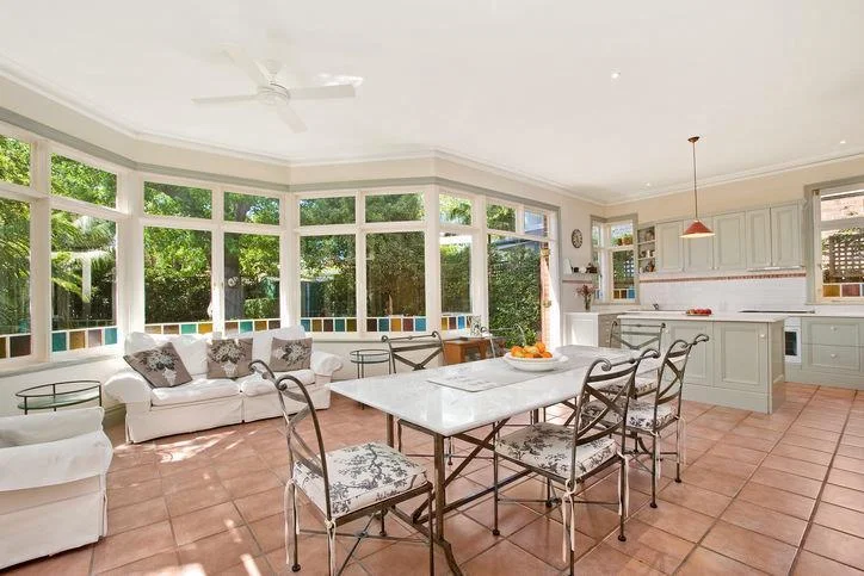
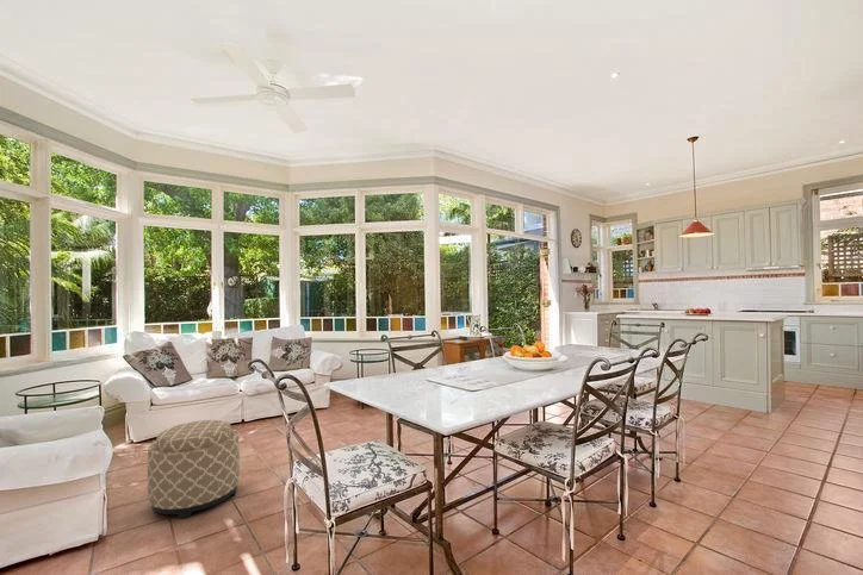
+ ottoman (195, 463)
